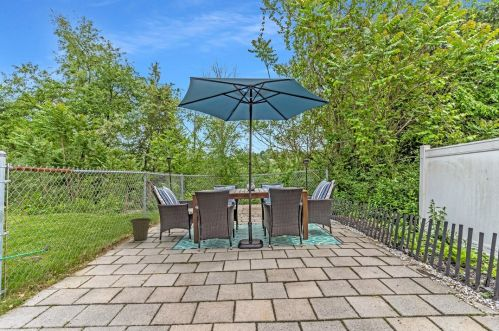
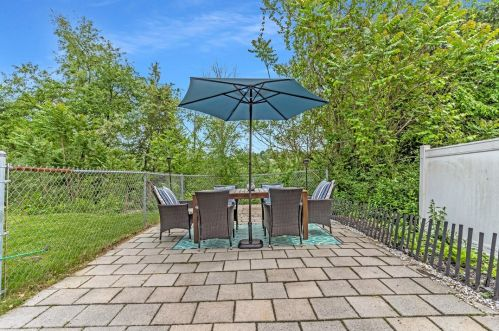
- basket (140, 229)
